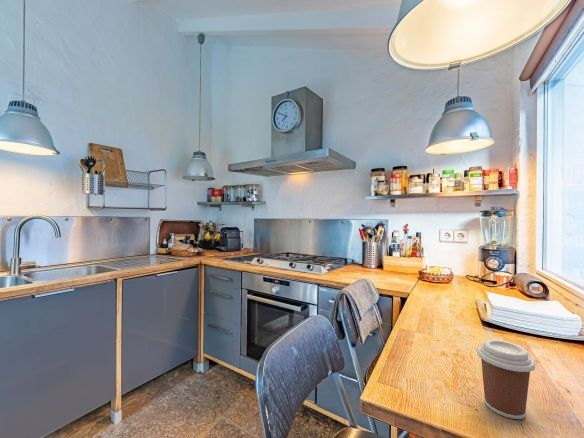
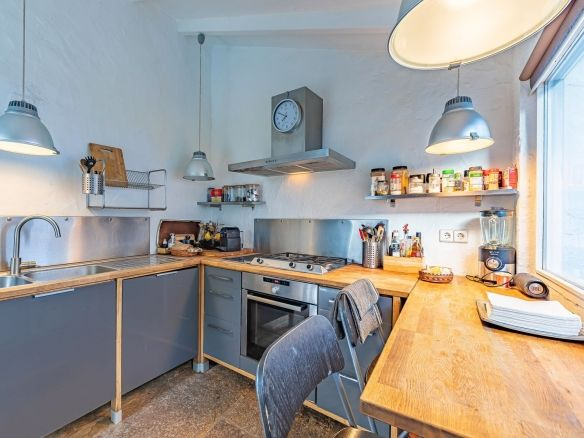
- coffee cup (504, 377)
